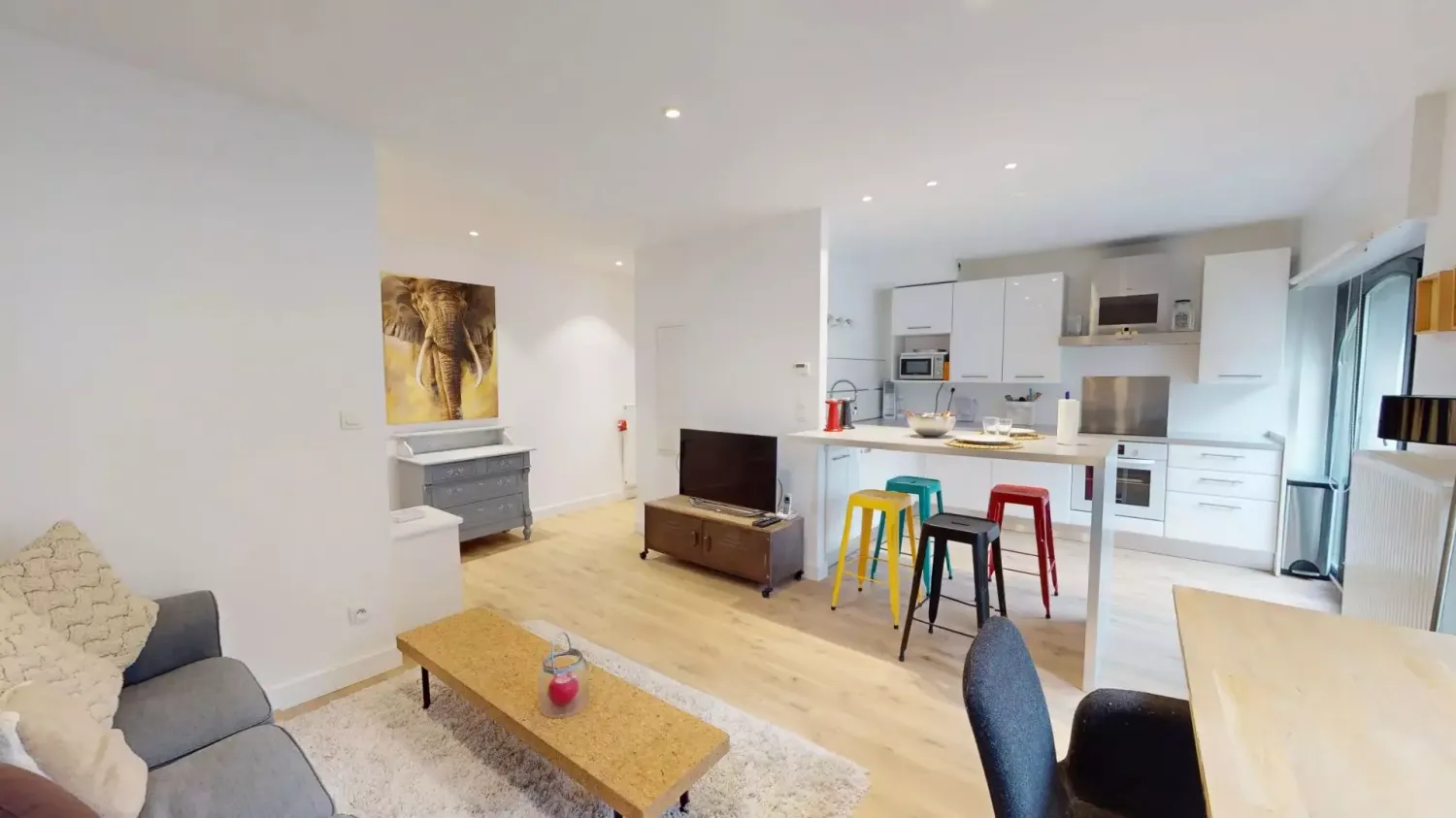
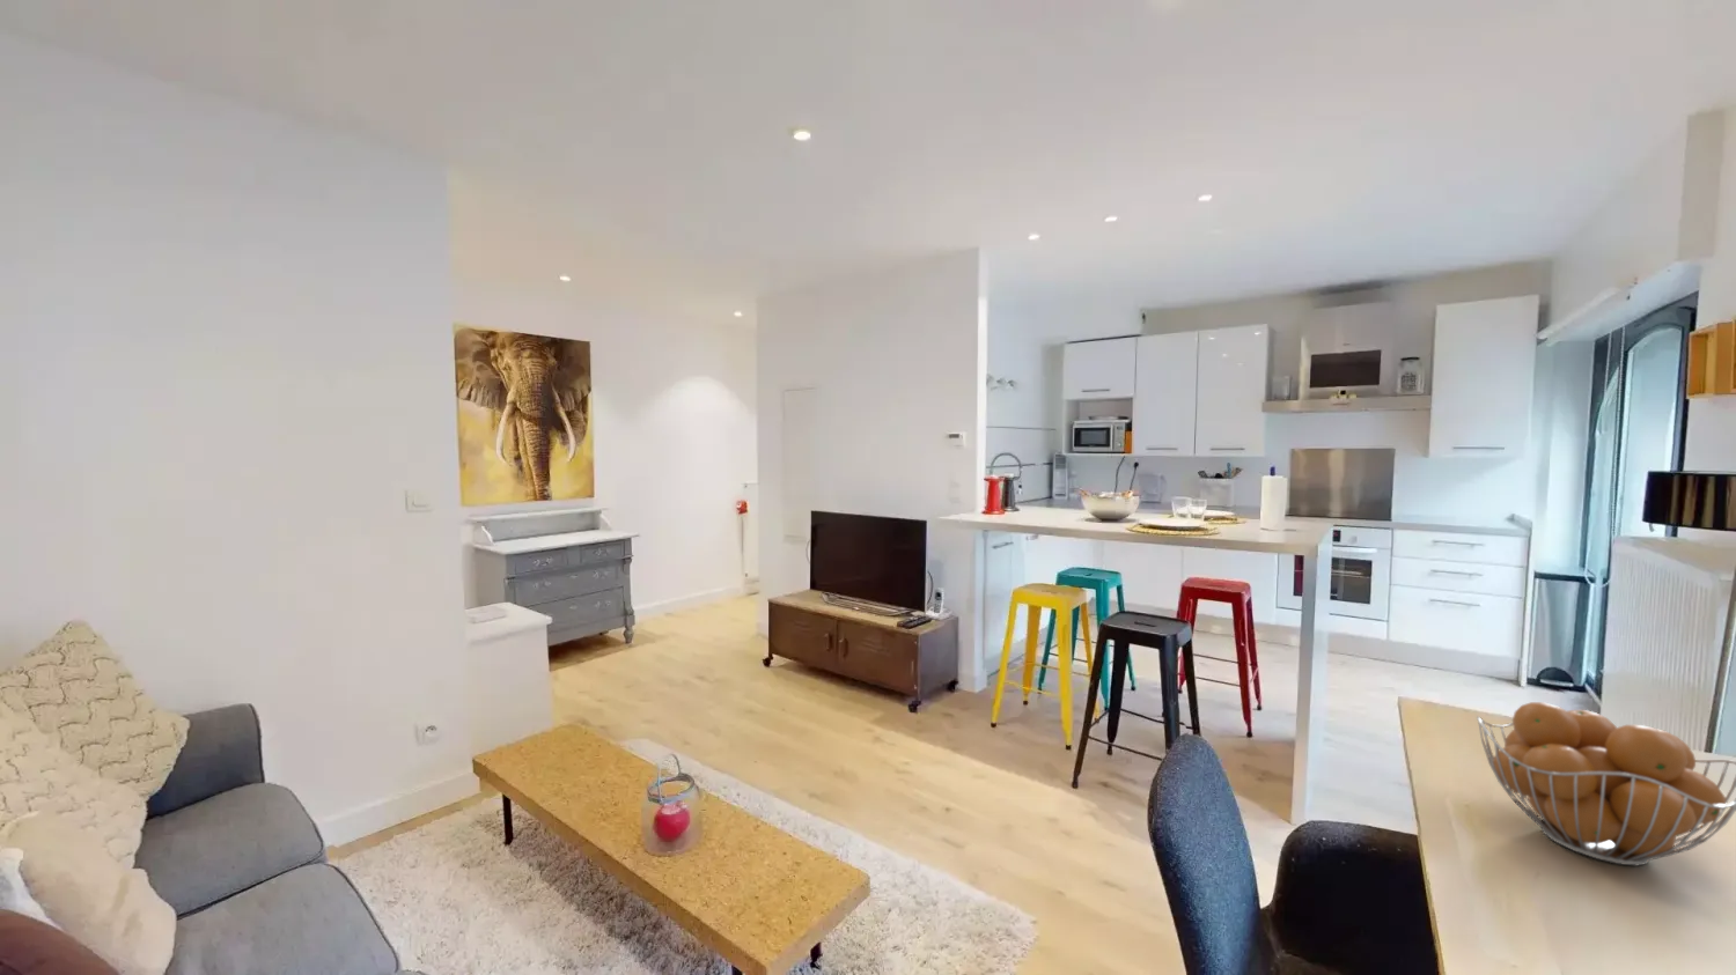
+ fruit basket (1598, 778)
